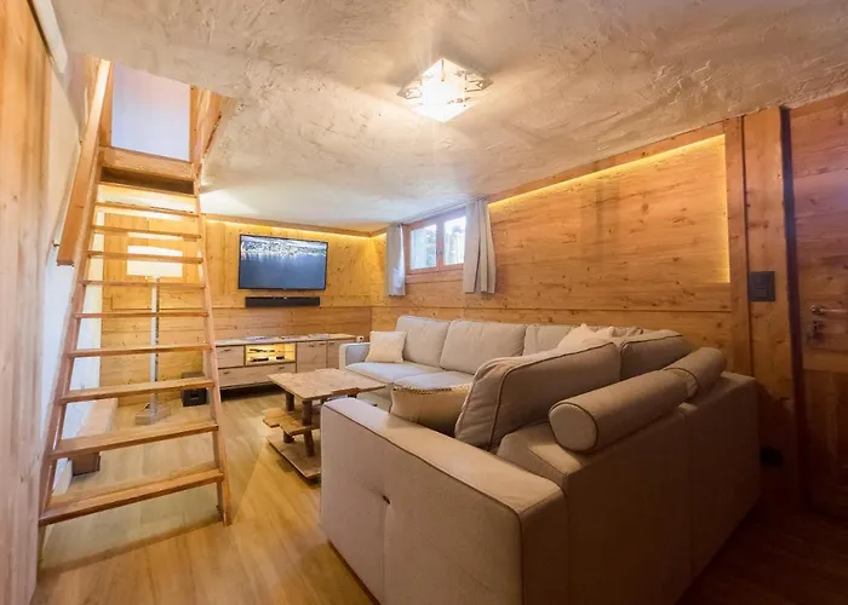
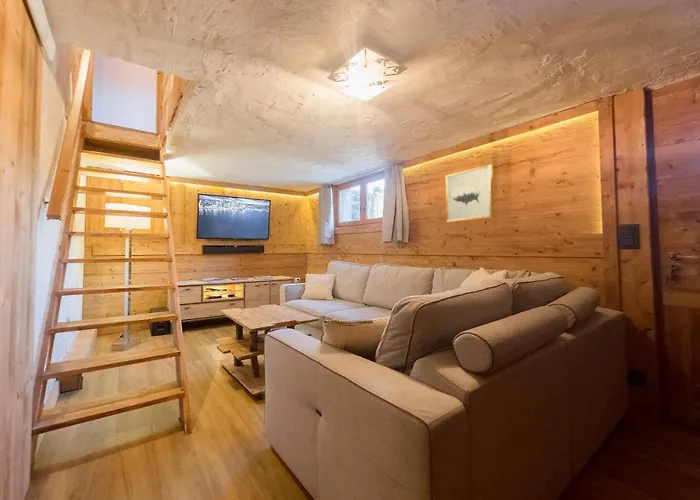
+ wall art (468, 195)
